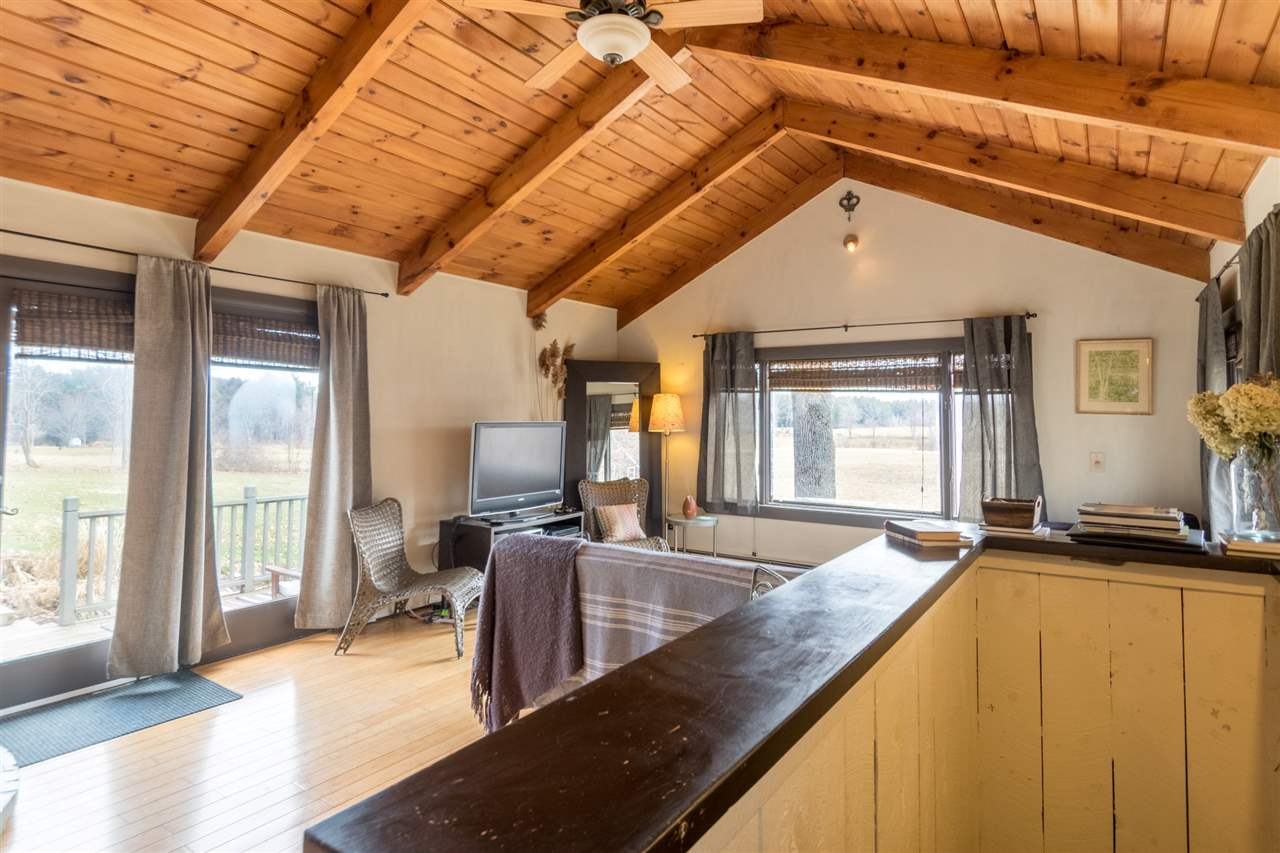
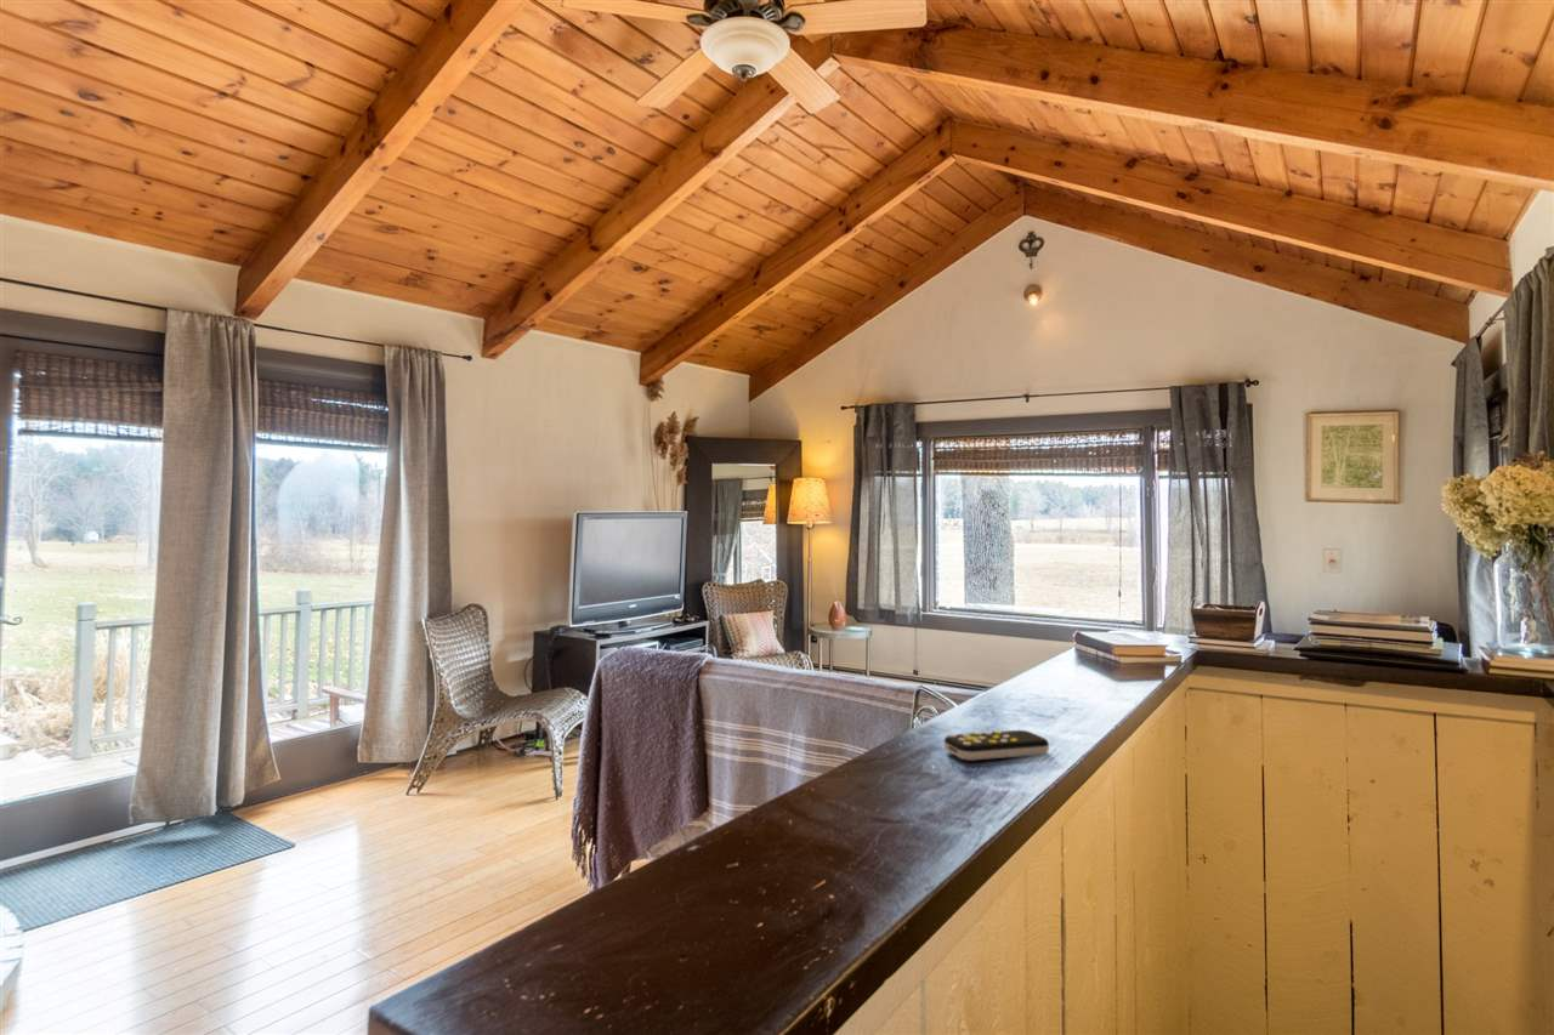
+ remote control (996, 744)
